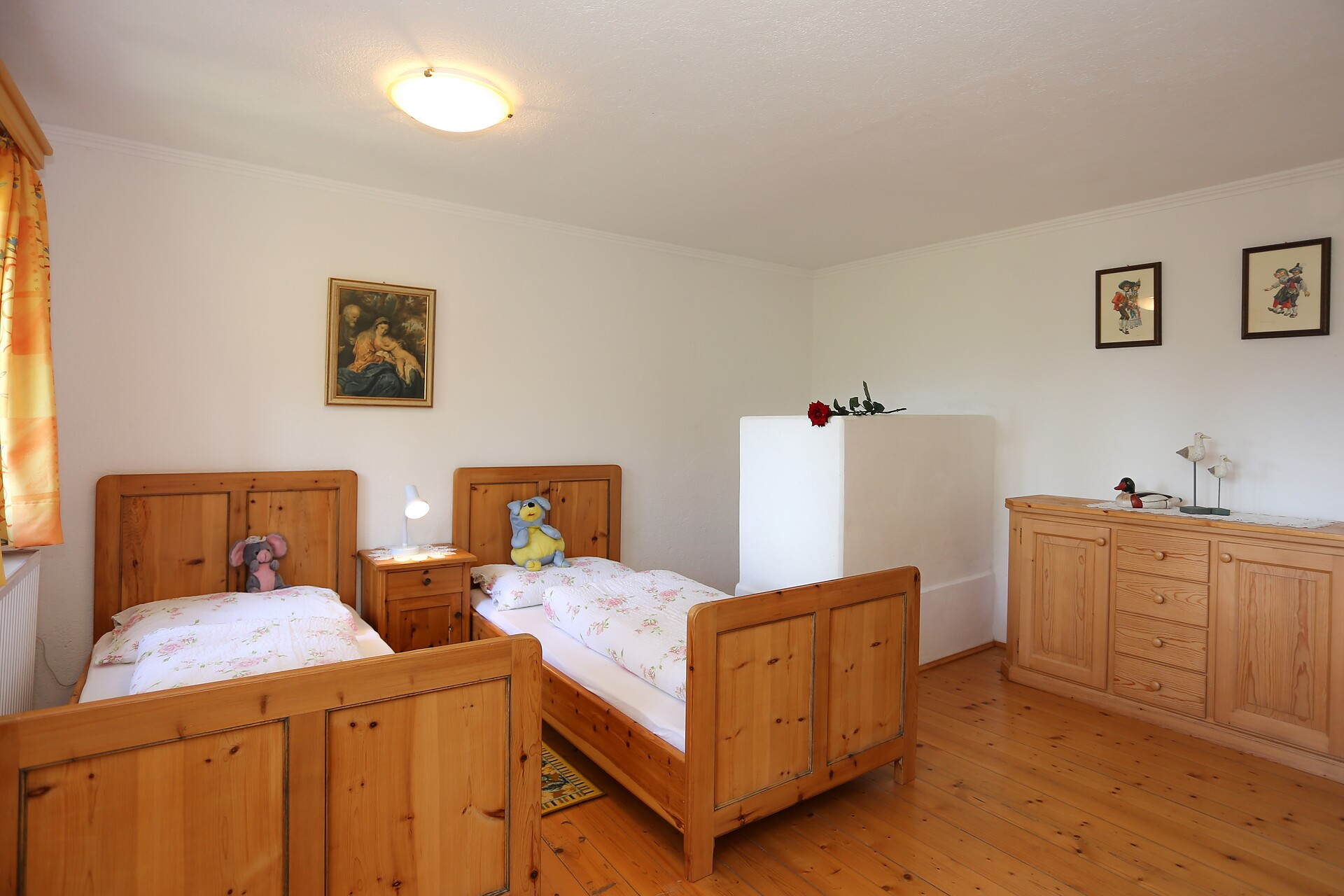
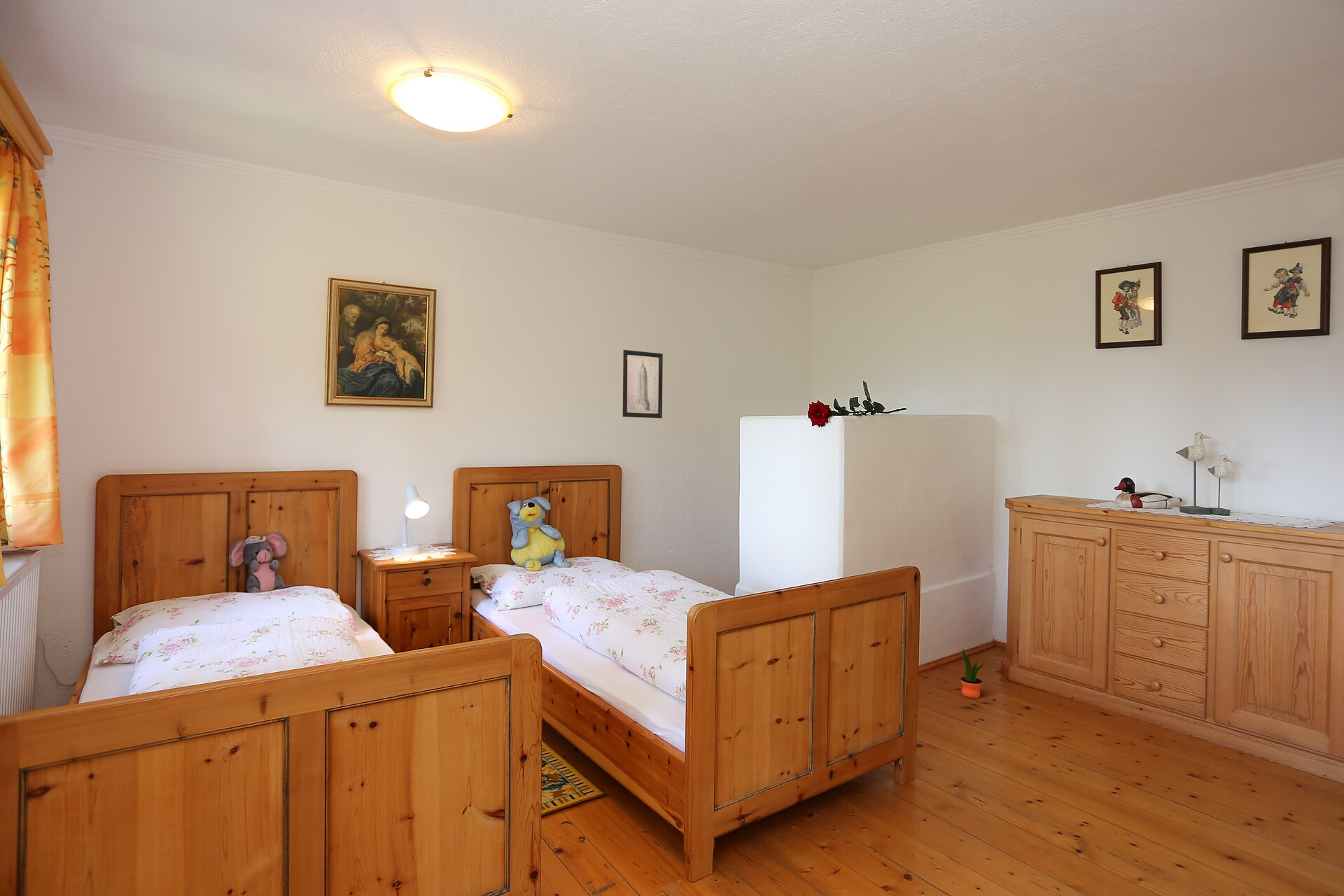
+ wall art (643, 384)
+ potted plant (969, 672)
